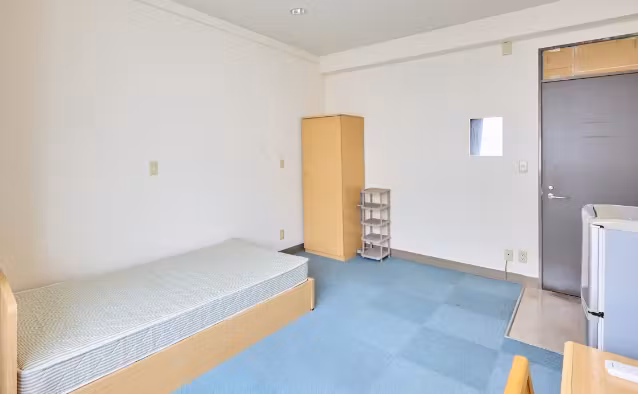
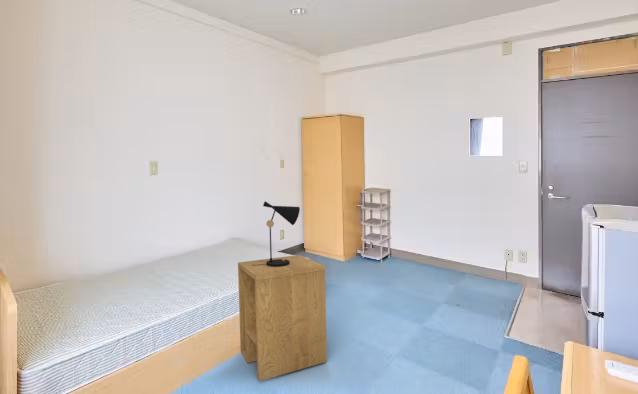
+ table lamp (270, 232)
+ side table (281, 310)
